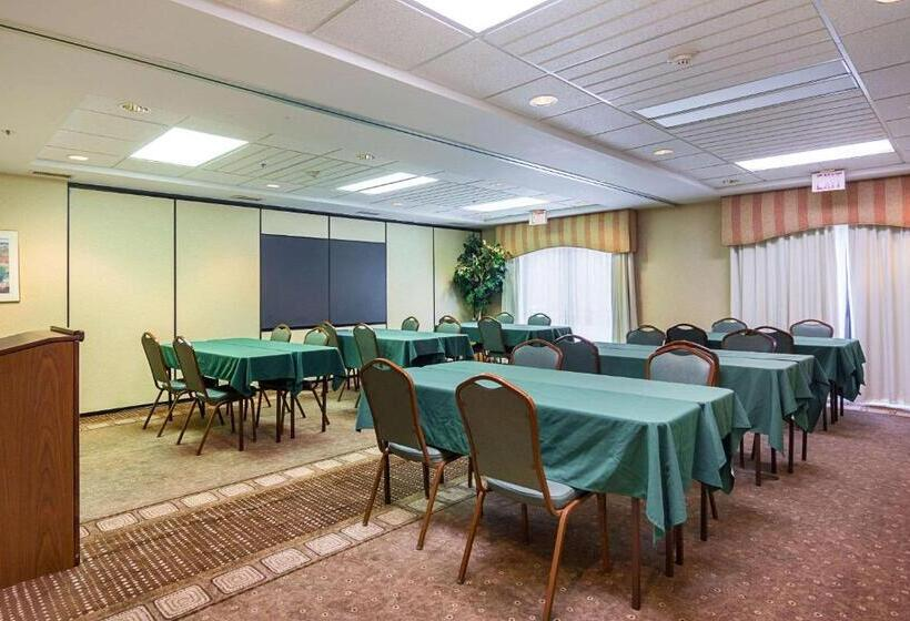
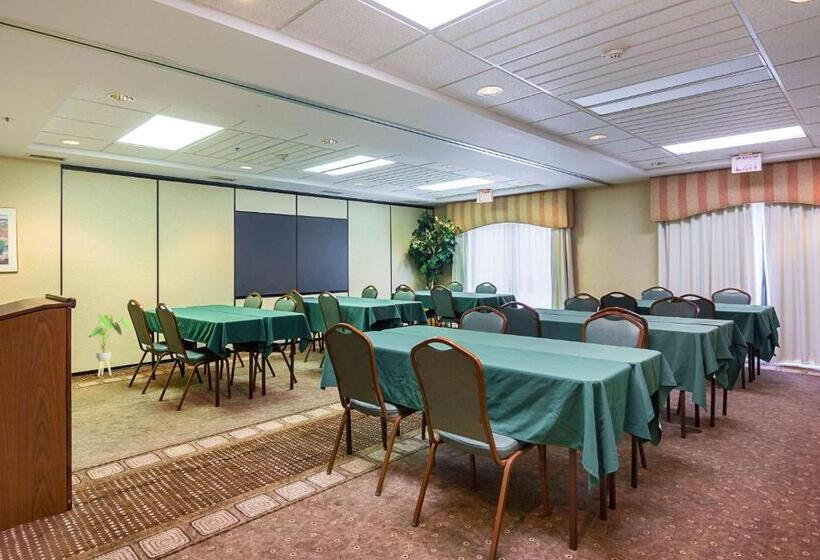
+ house plant (105, 344)
